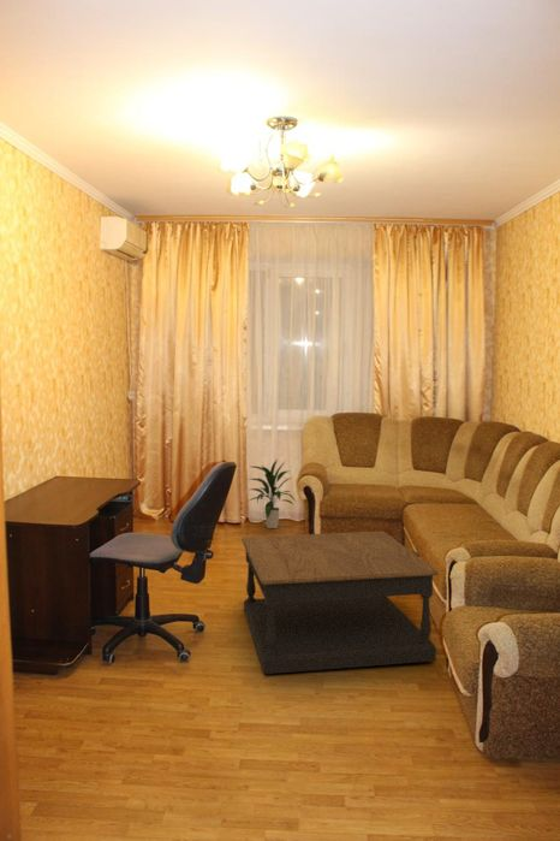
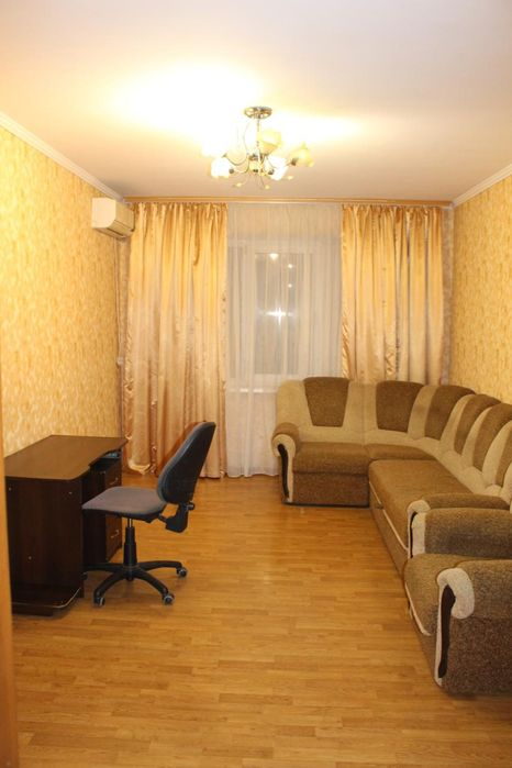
- indoor plant (270, 493)
- coffee table (330, 593)
